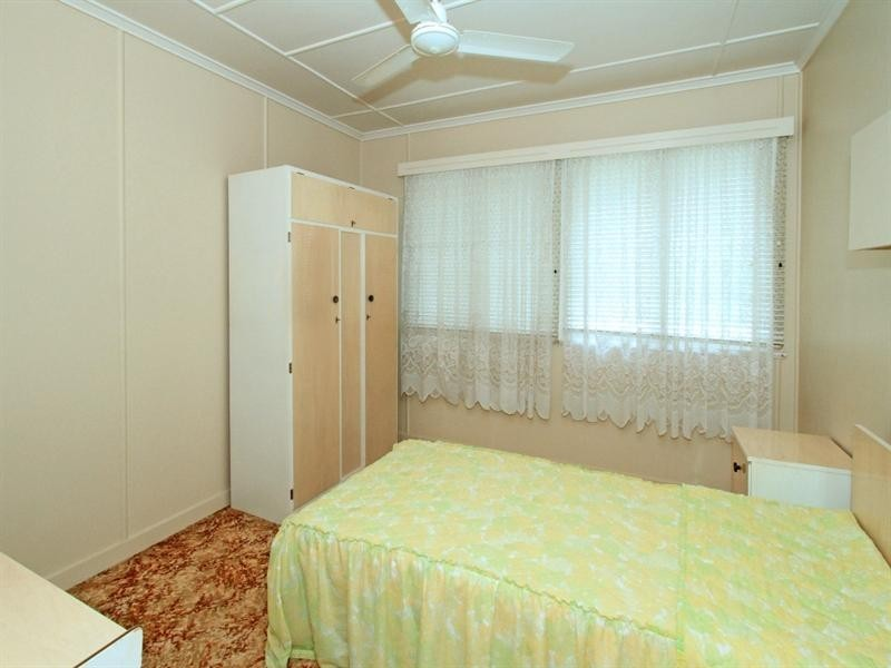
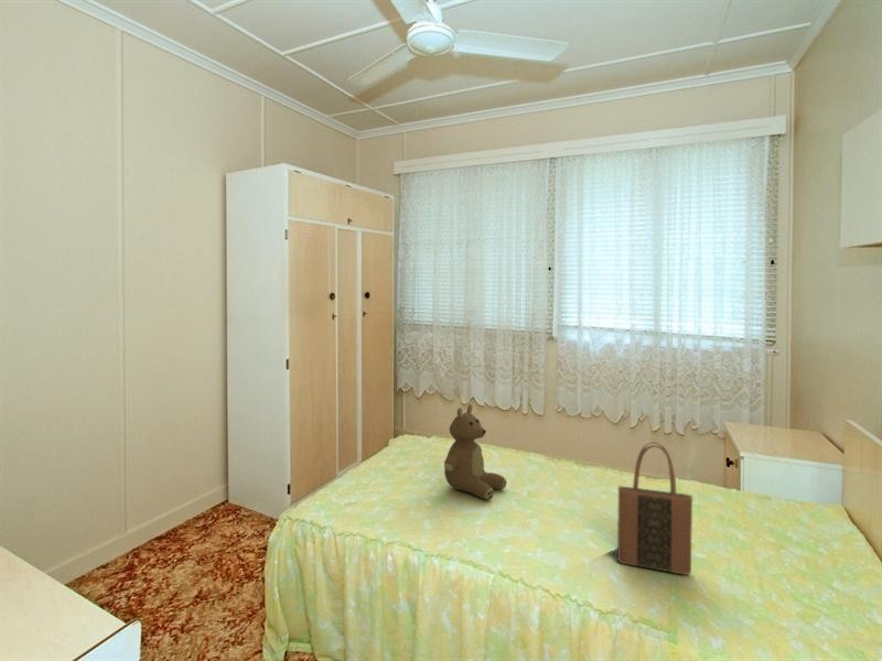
+ teddy bear (474, 448)
+ tote bag (654, 506)
